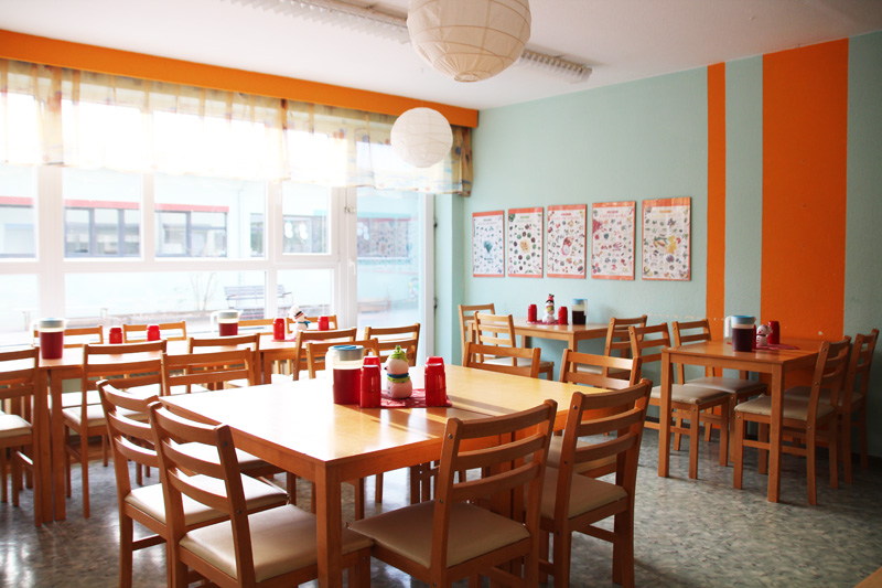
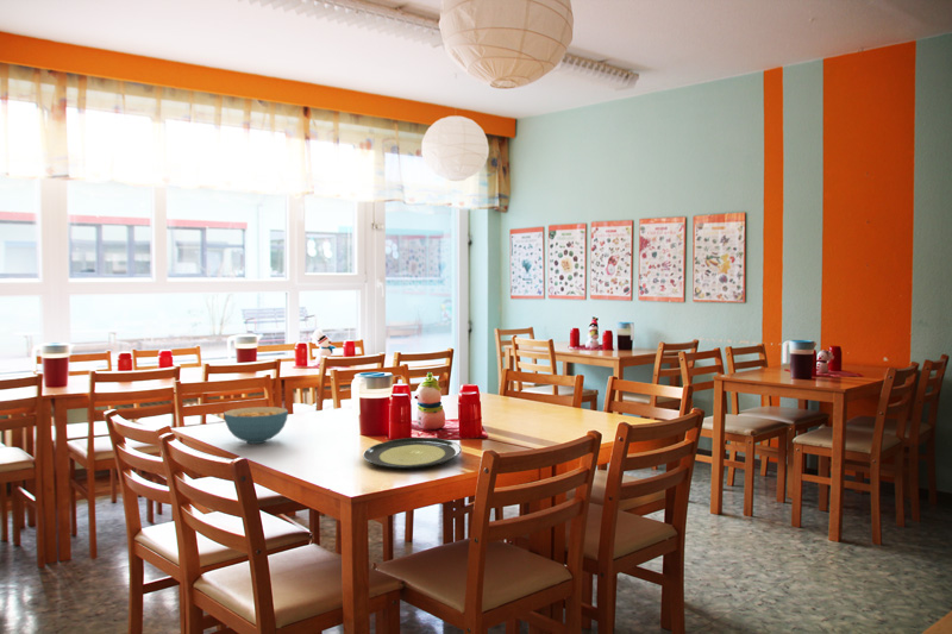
+ plate (412, 452)
+ cereal bowl (256, 426)
